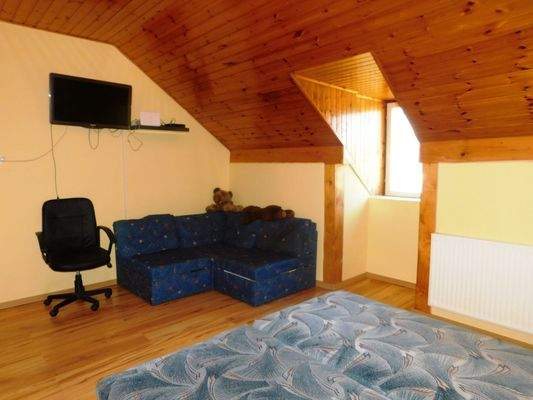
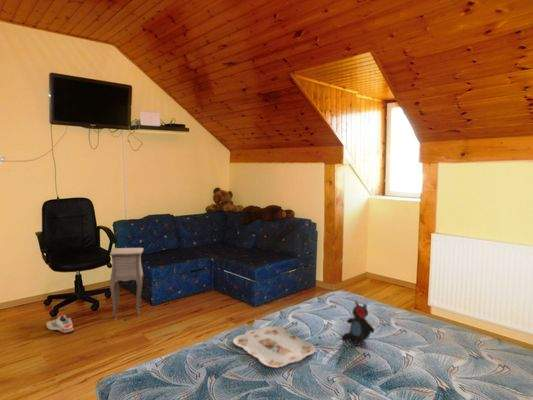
+ teddy bear (356, 322)
+ serving tray (273, 345)
+ side table (127, 280)
+ shoe (60, 321)
